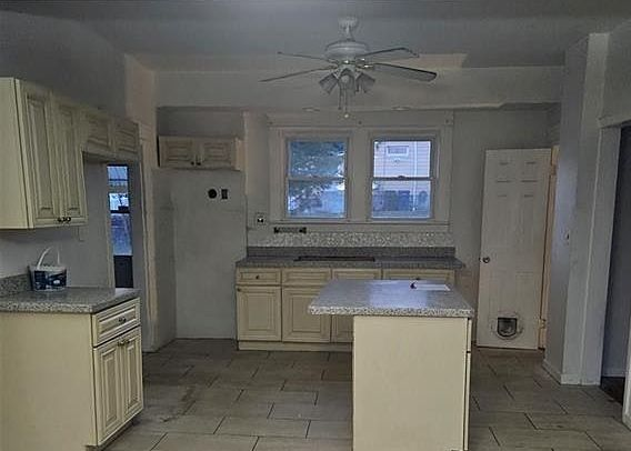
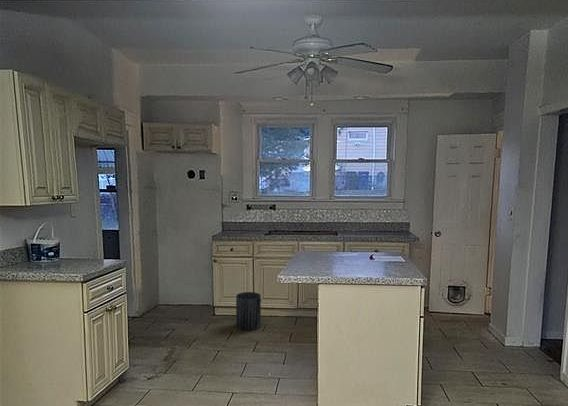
+ trash can (248, 310)
